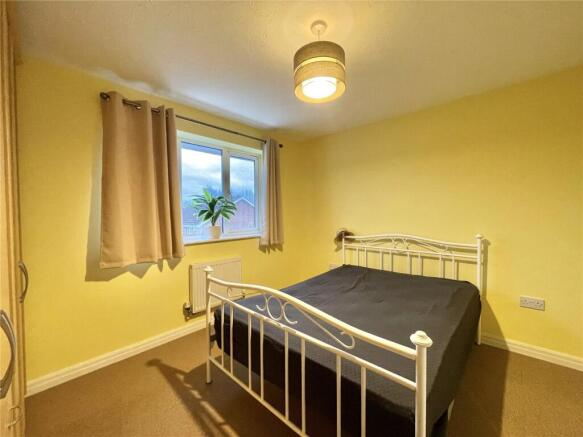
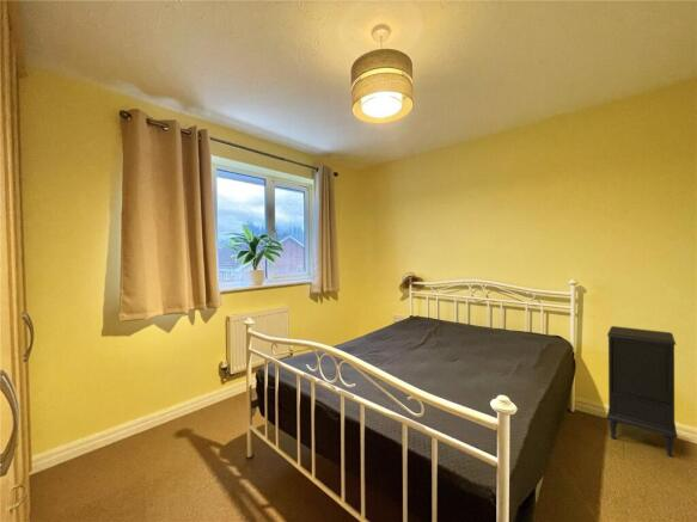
+ nightstand (640, 385)
